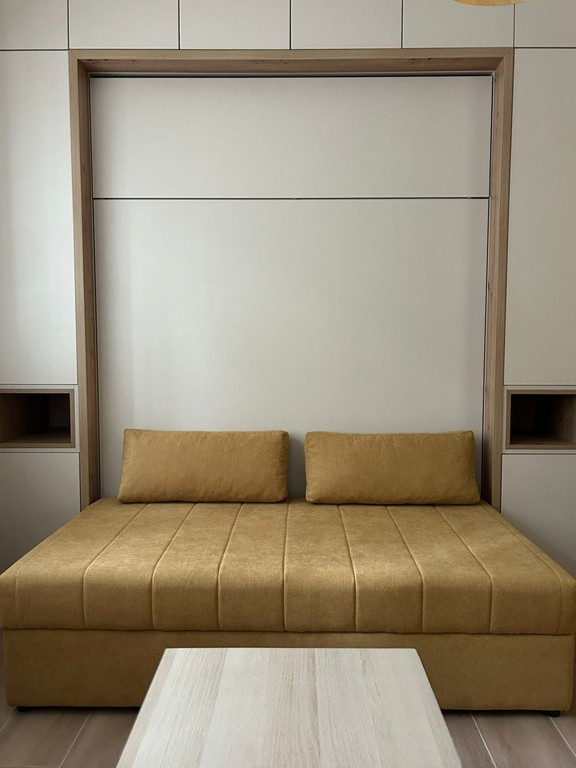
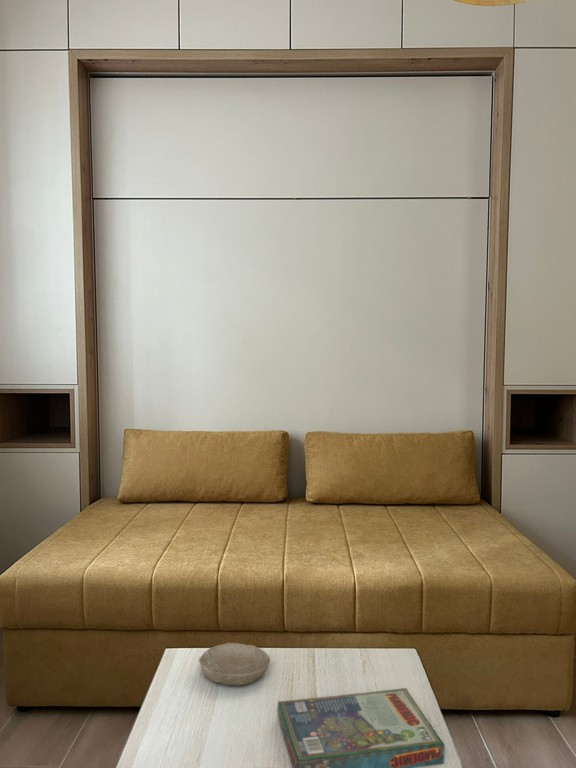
+ bowl (234, 665)
+ board game (356, 730)
